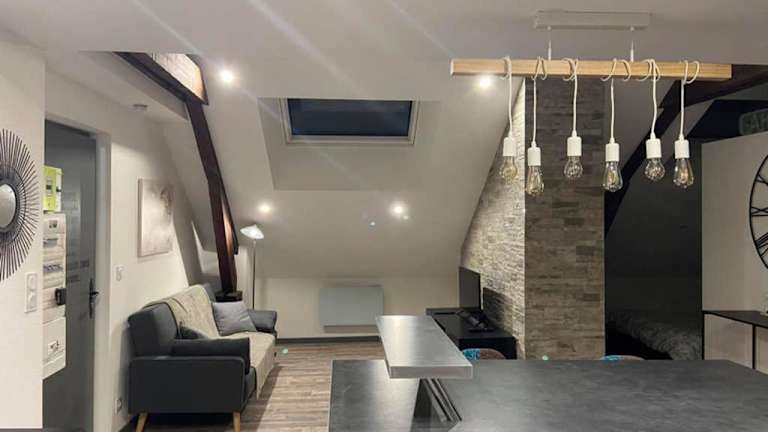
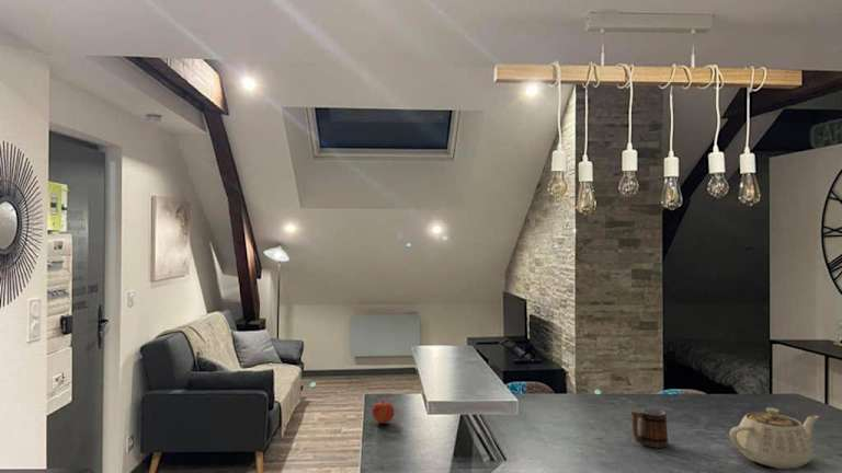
+ apple (383, 411)
+ mug (648, 426)
+ teapot (775, 434)
